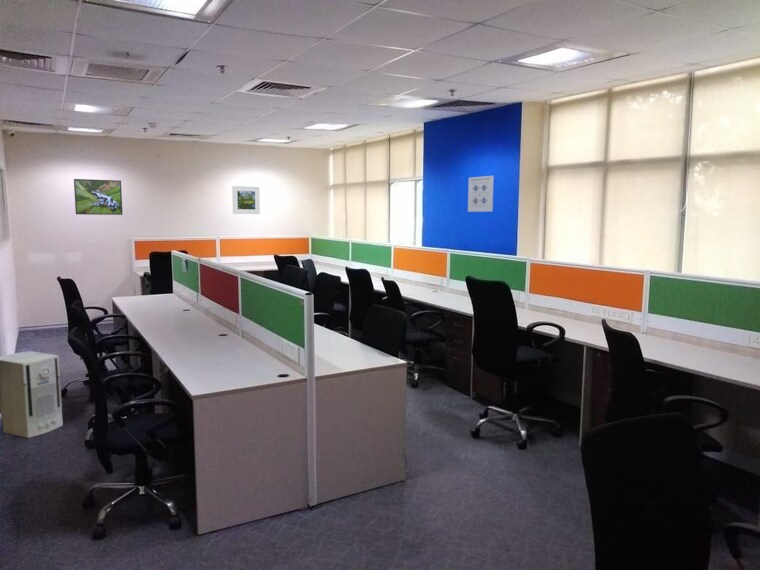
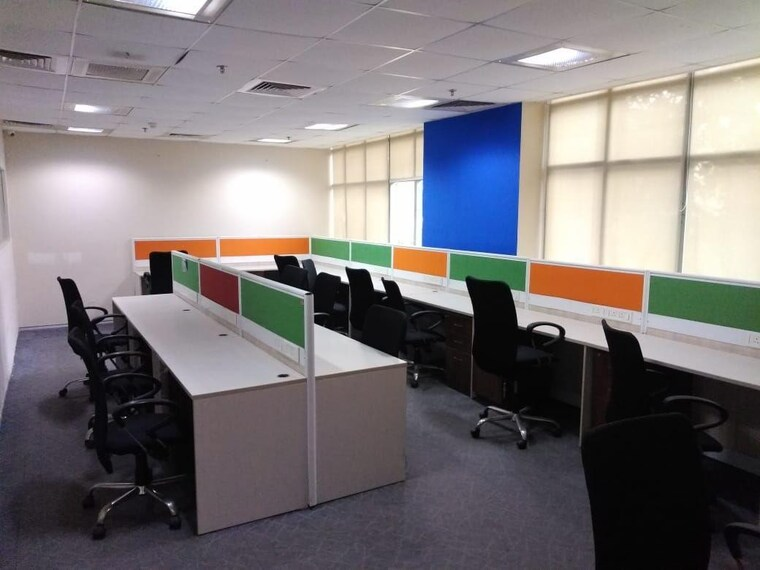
- wall art (480, 194)
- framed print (98, 197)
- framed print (246, 200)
- air purifier (29, 392)
